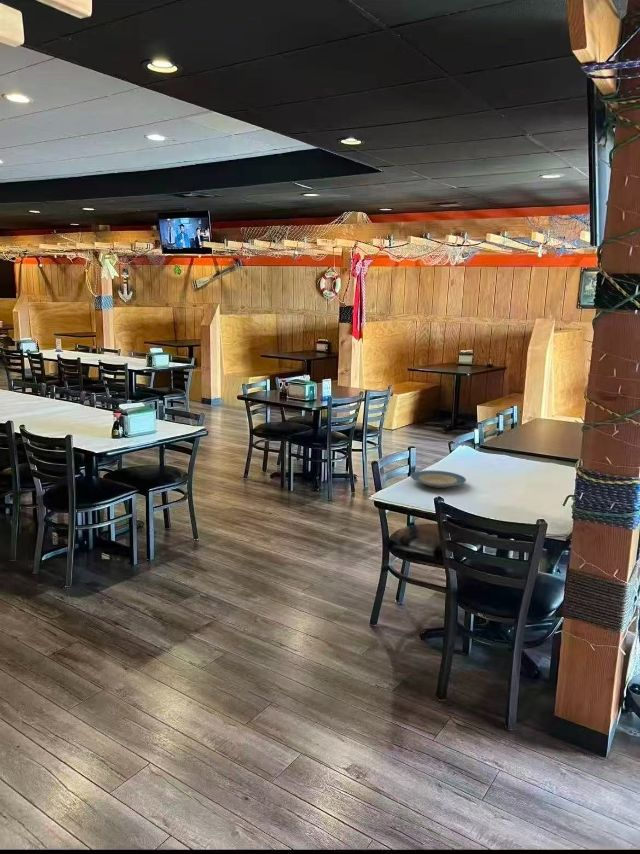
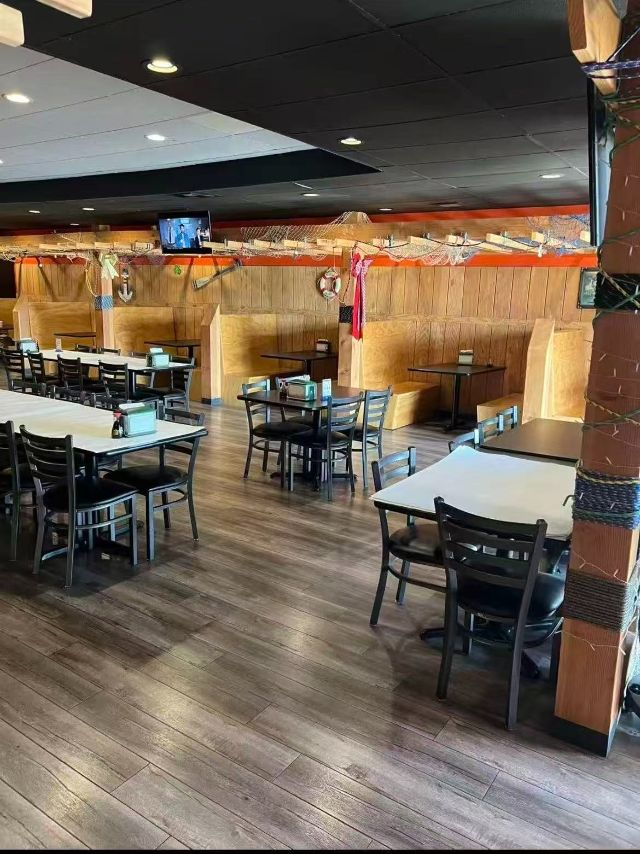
- plate (437, 480)
